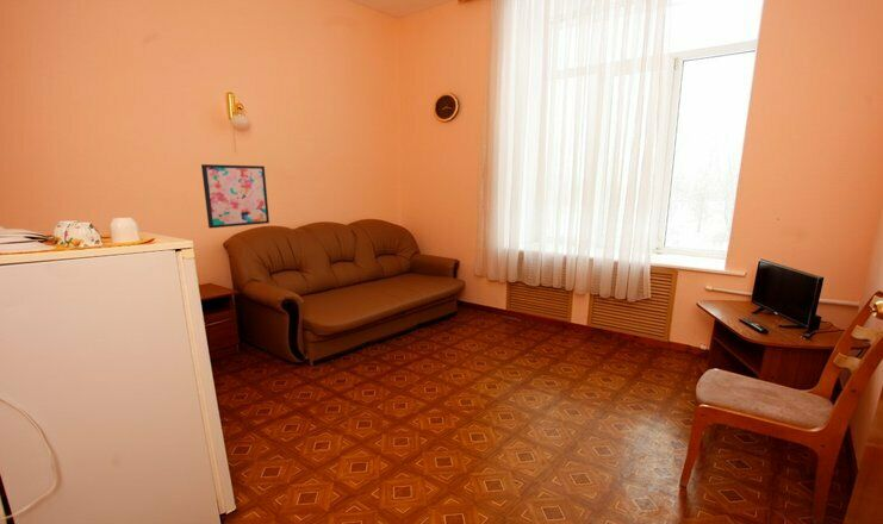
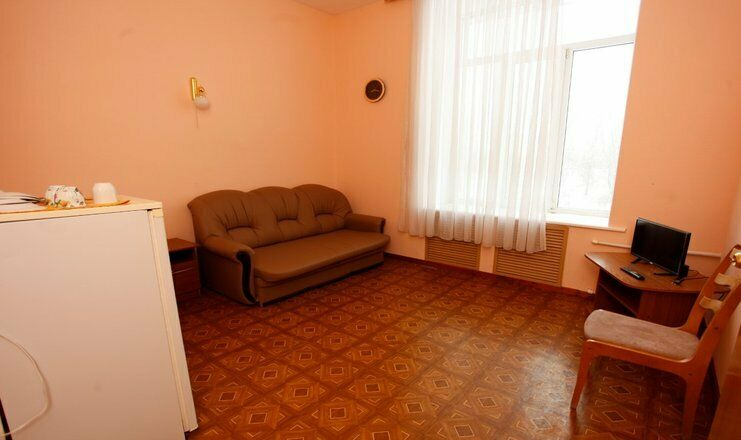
- wall art (237, 195)
